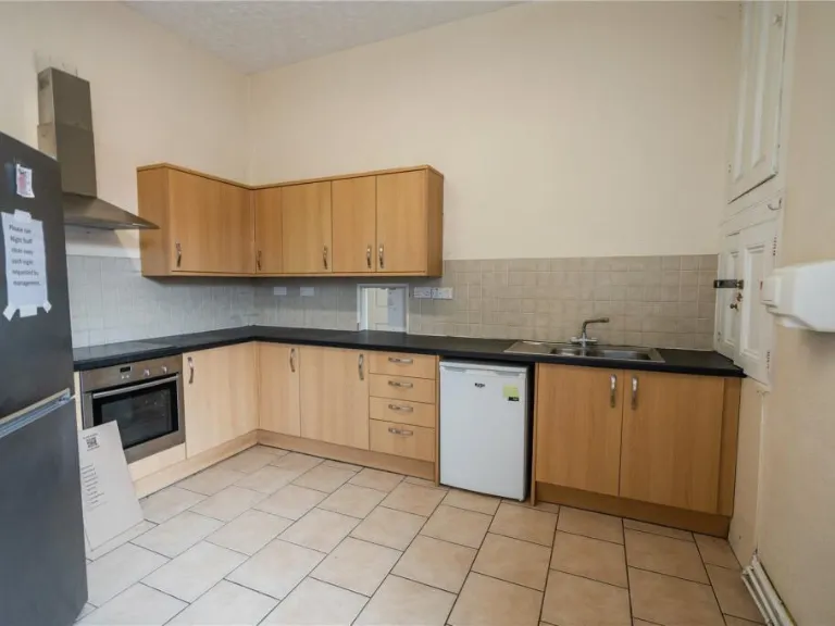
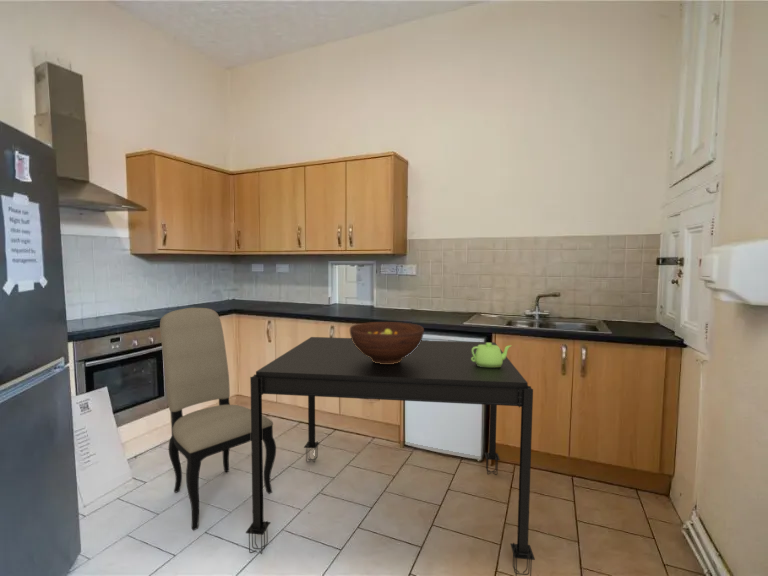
+ dining table (400, 400)
+ teapot (491, 353)
+ fruit bowl (386, 344)
+ dining chair (214, 406)
